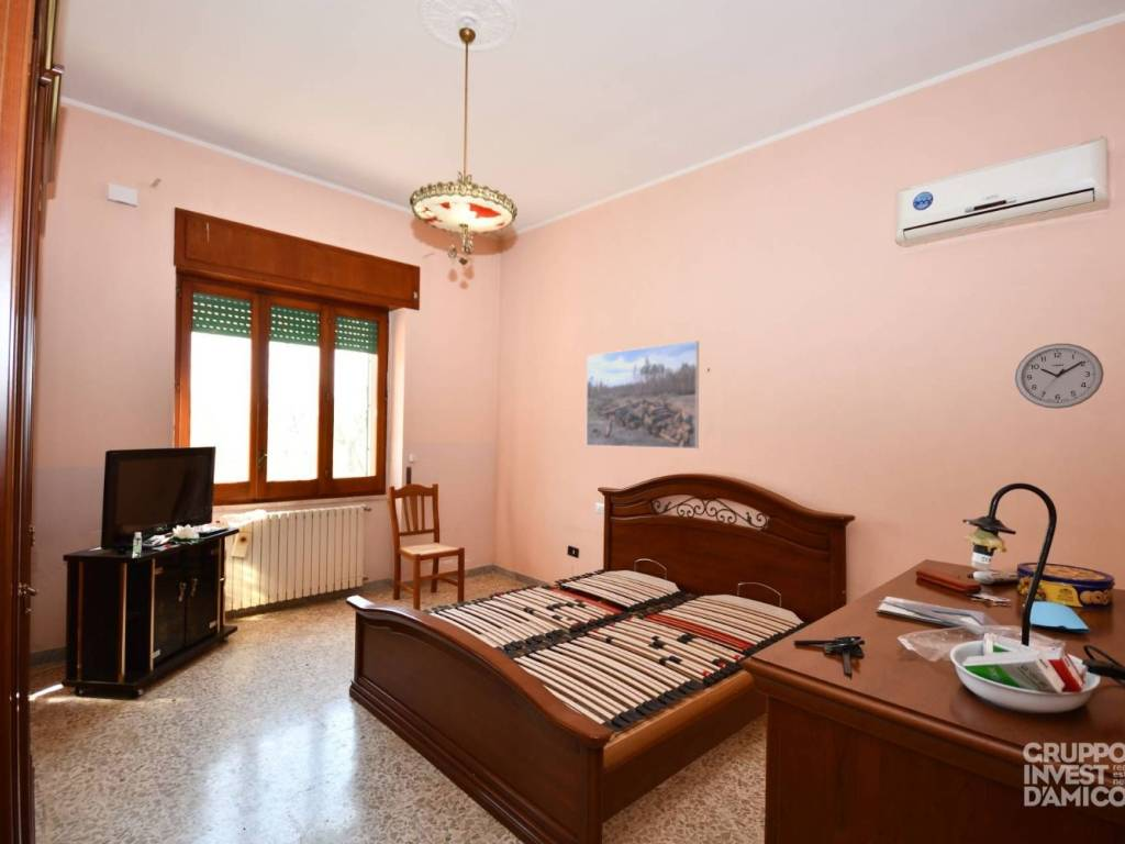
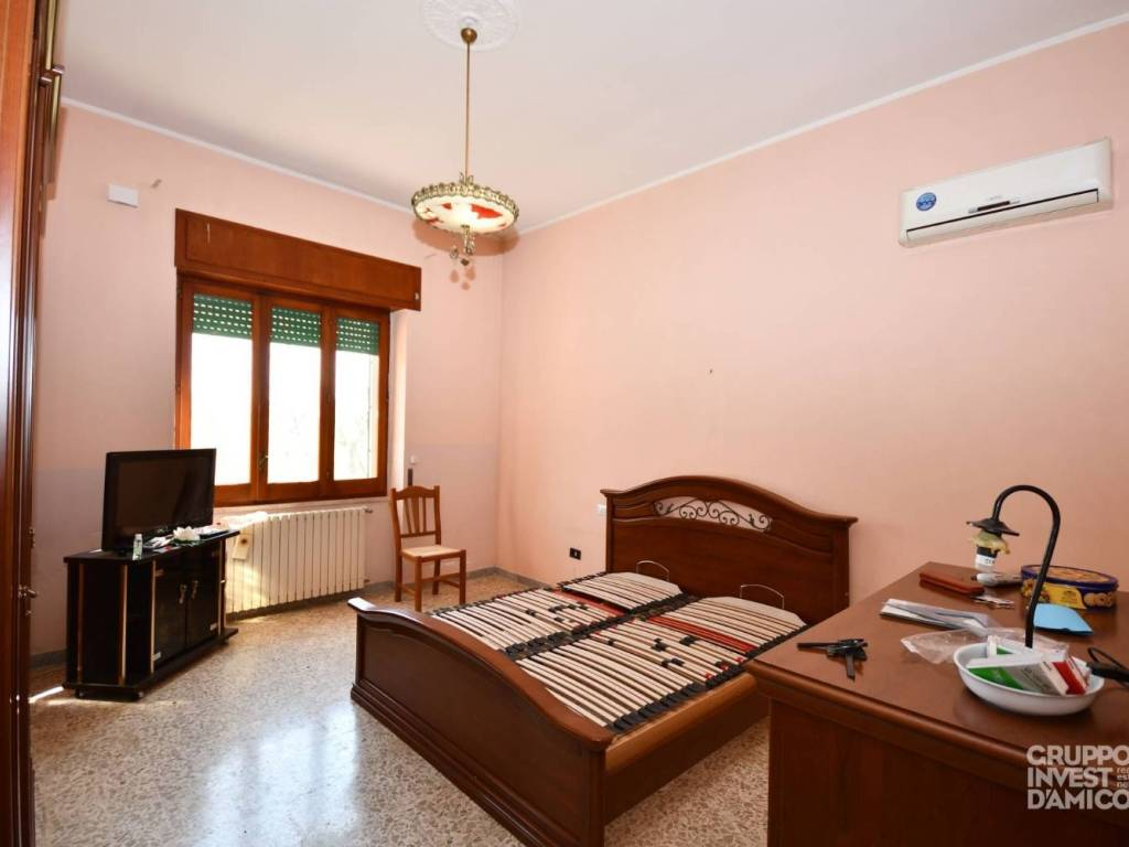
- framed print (637, 398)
- wall clock (1057, 375)
